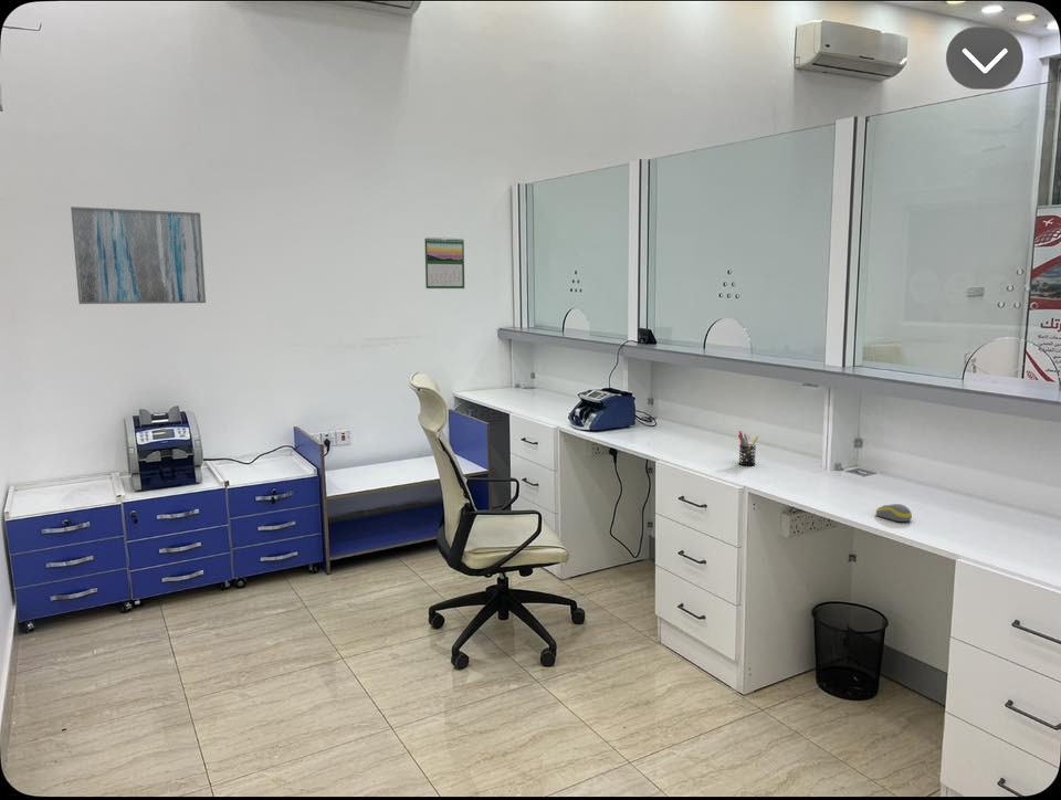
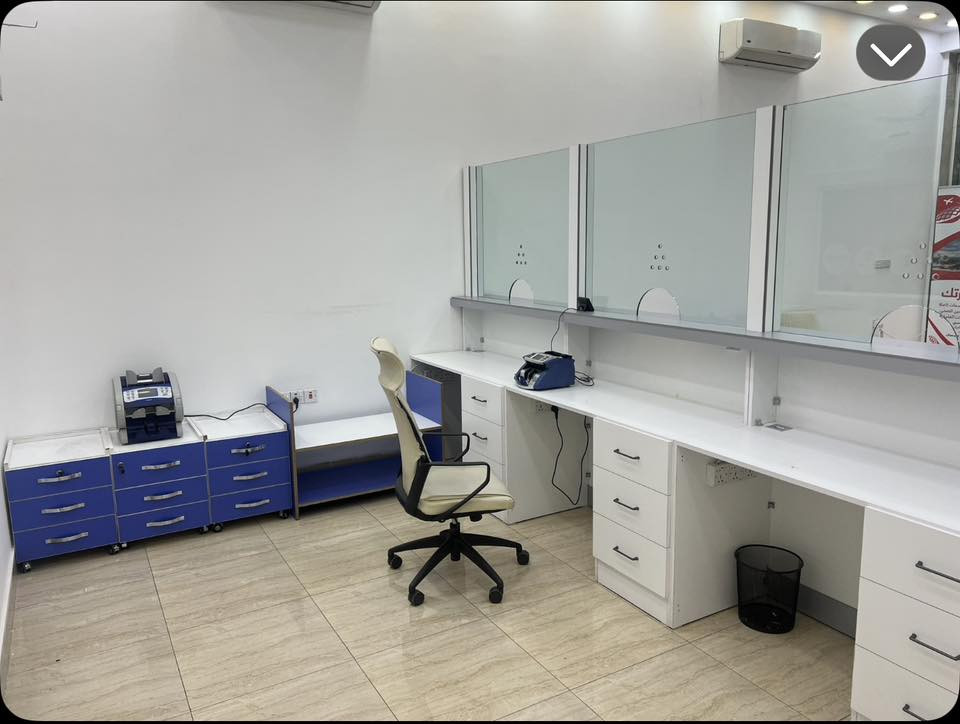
- pen holder (745, 448)
- computer mouse (893, 510)
- calendar (444, 262)
- wall art (140, 256)
